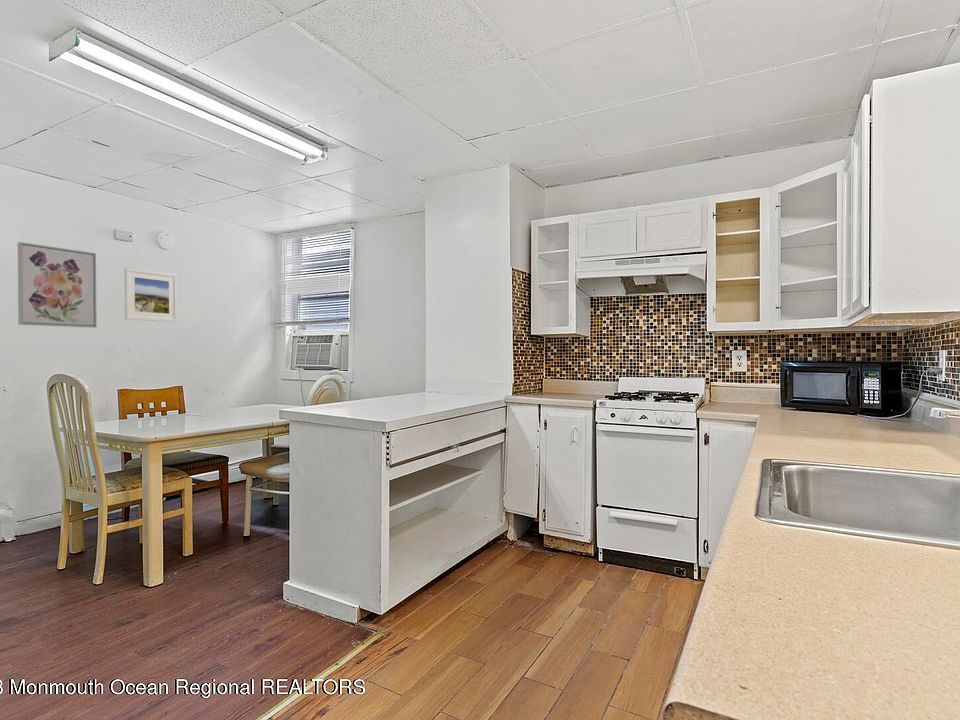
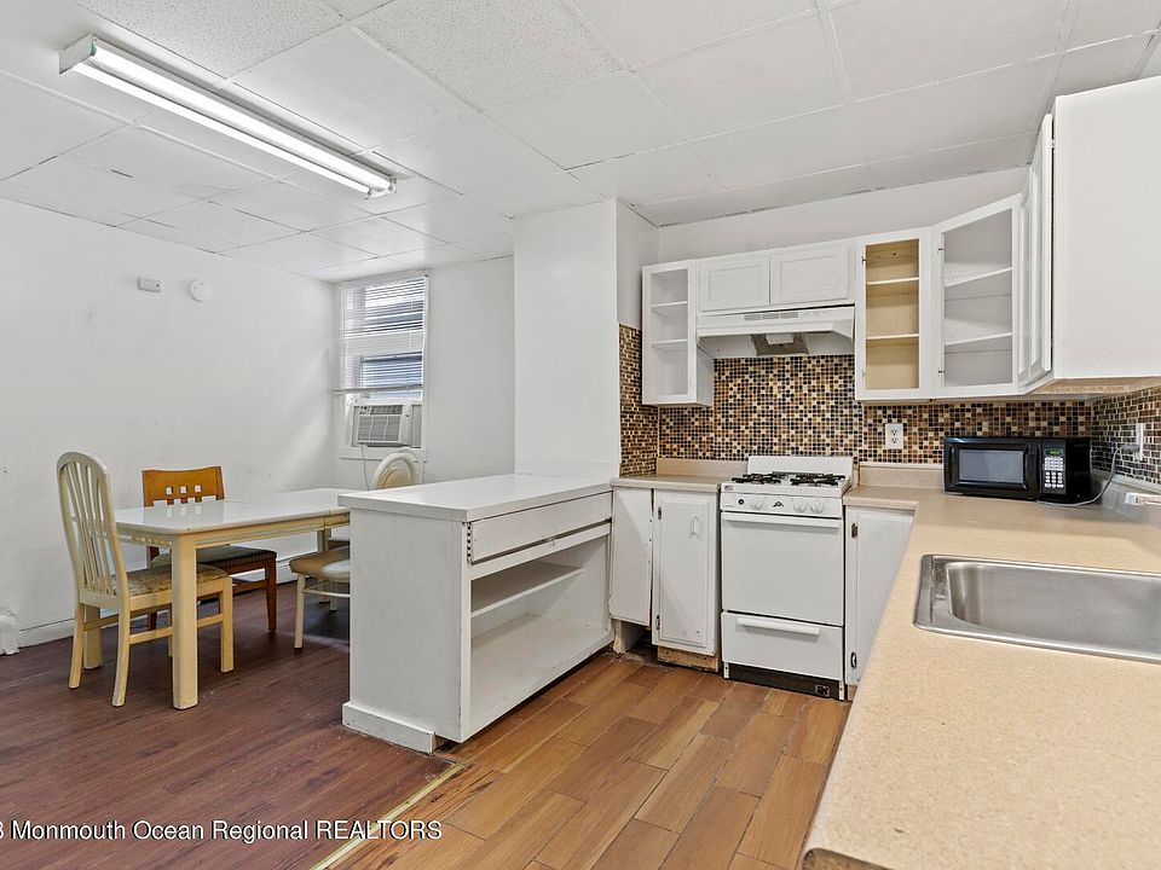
- wall art (59, 287)
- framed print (151, 296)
